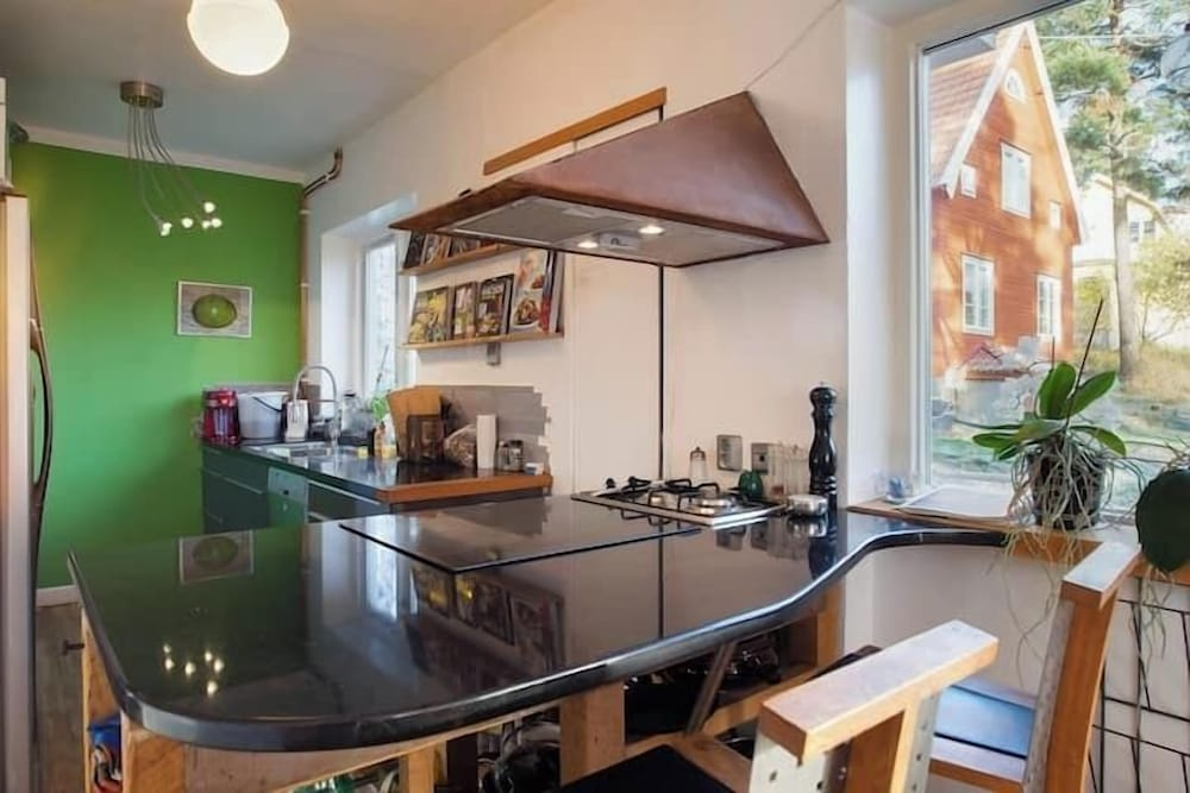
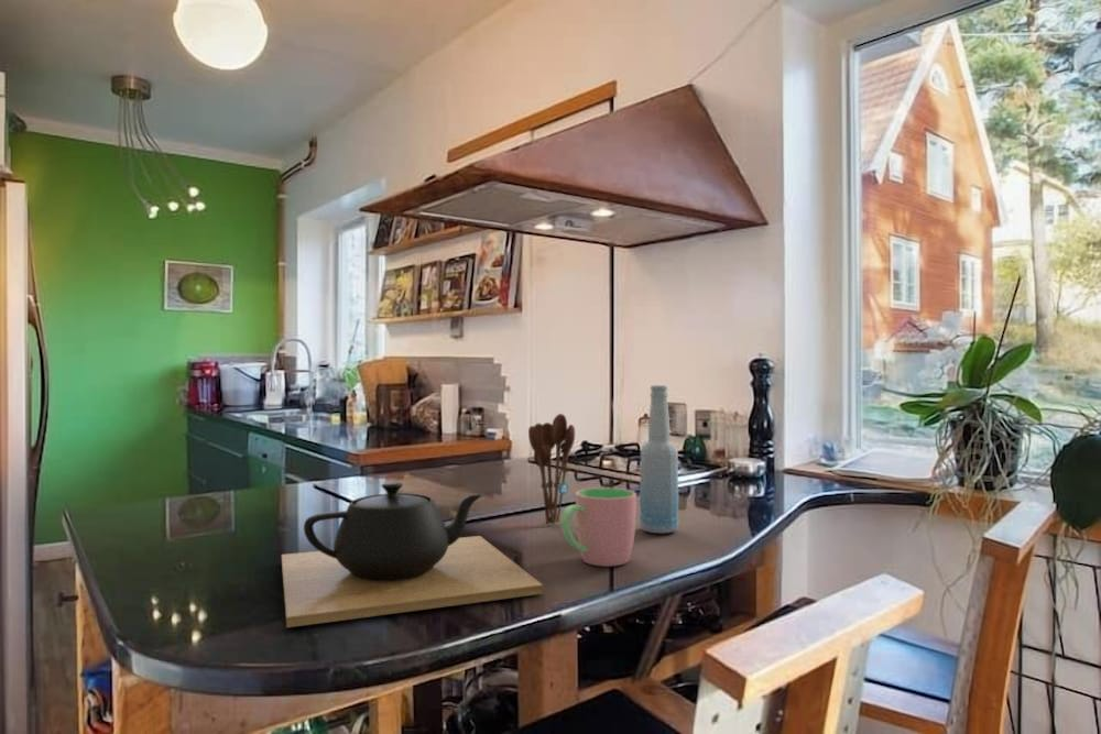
+ bottle (658, 458)
+ cup (597, 527)
+ teapot (402, 529)
+ utensil holder (550, 468)
